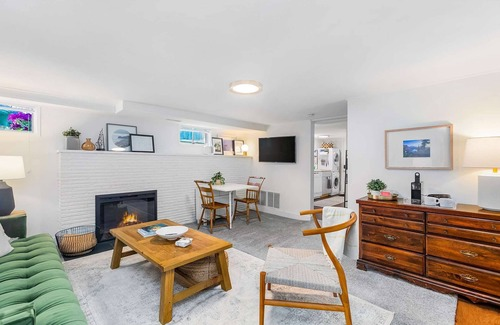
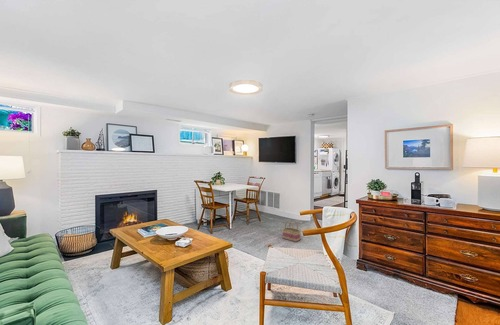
+ basket (291, 230)
